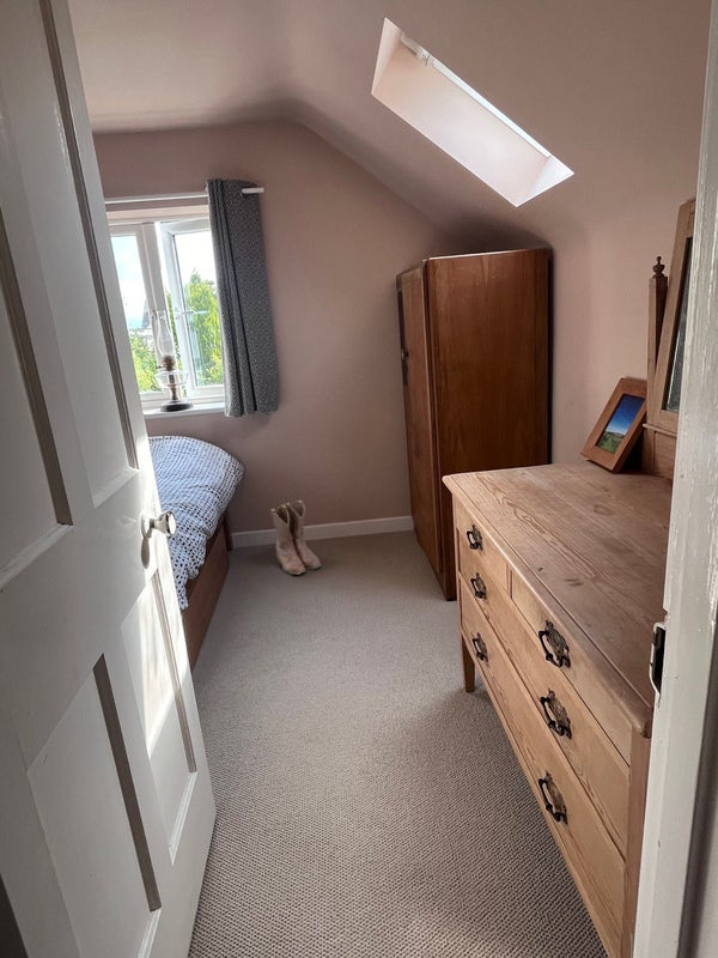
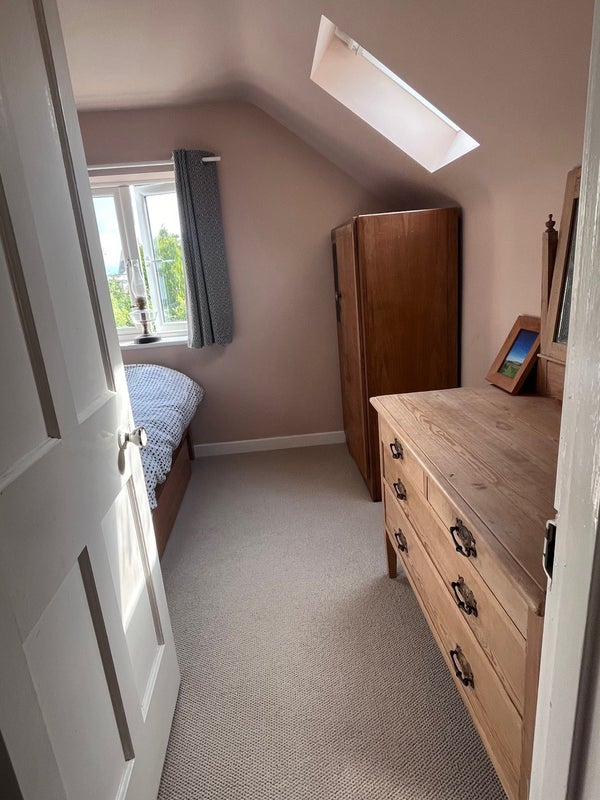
- boots (294, 534)
